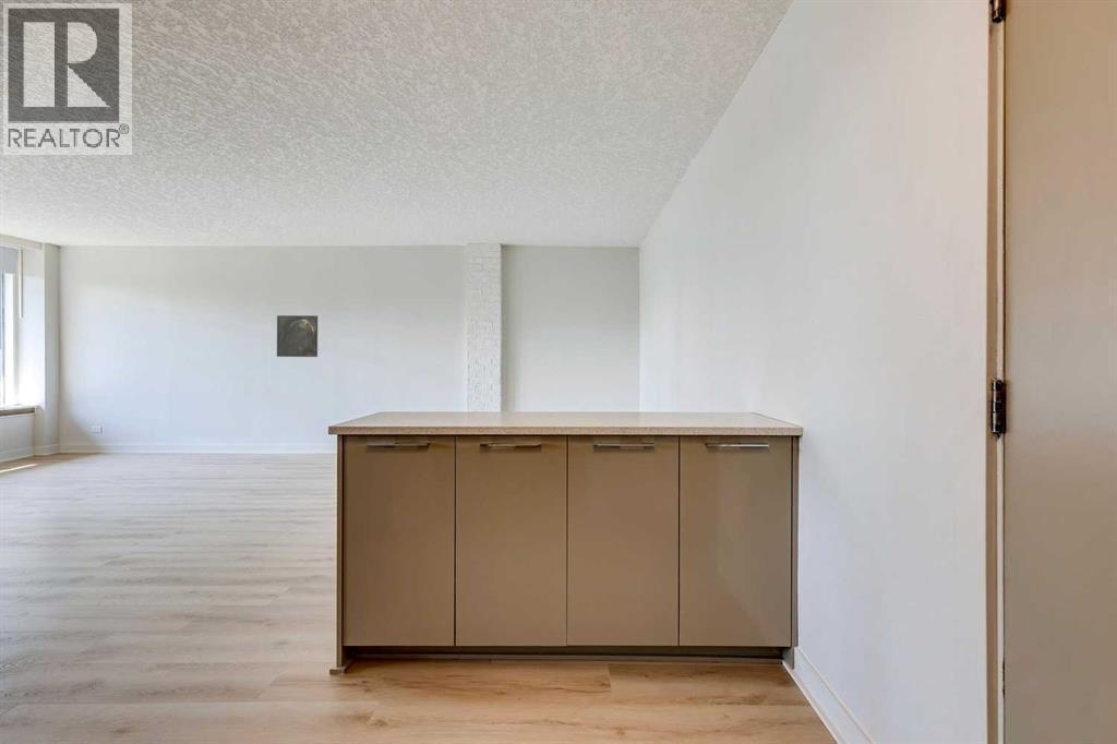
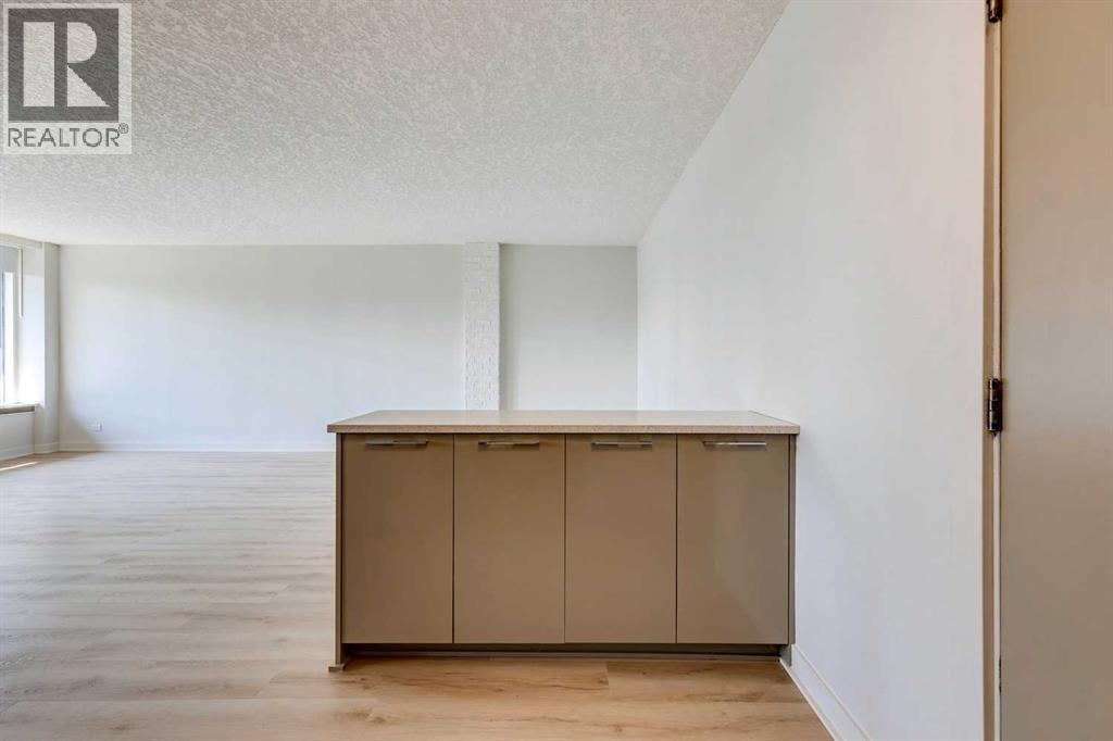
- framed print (297, 336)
